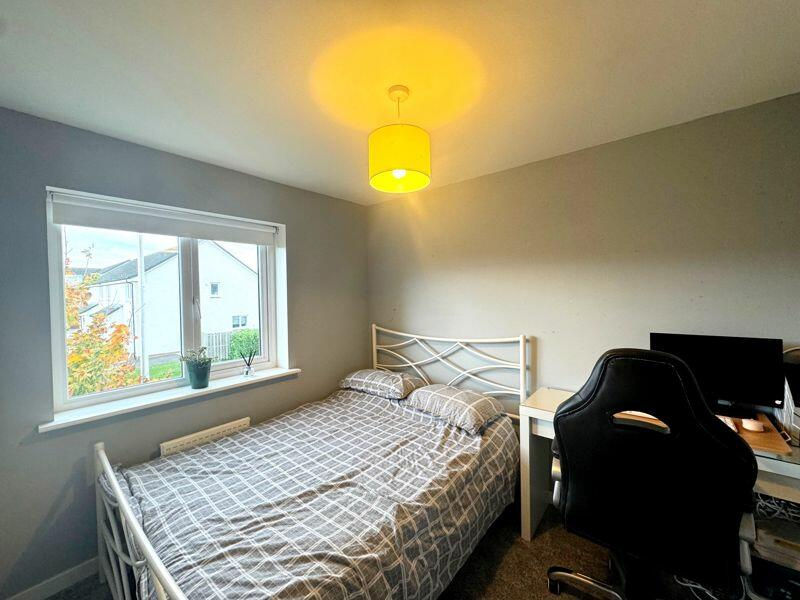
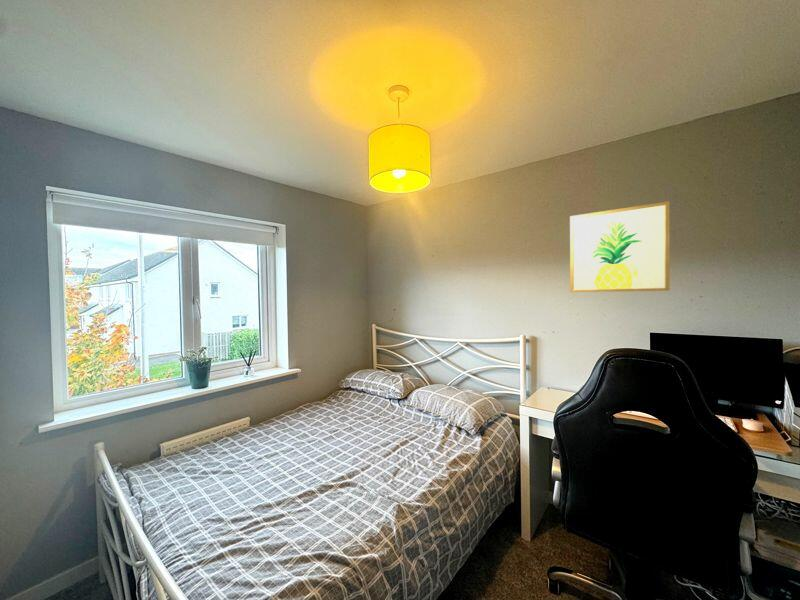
+ wall art (616, 250)
